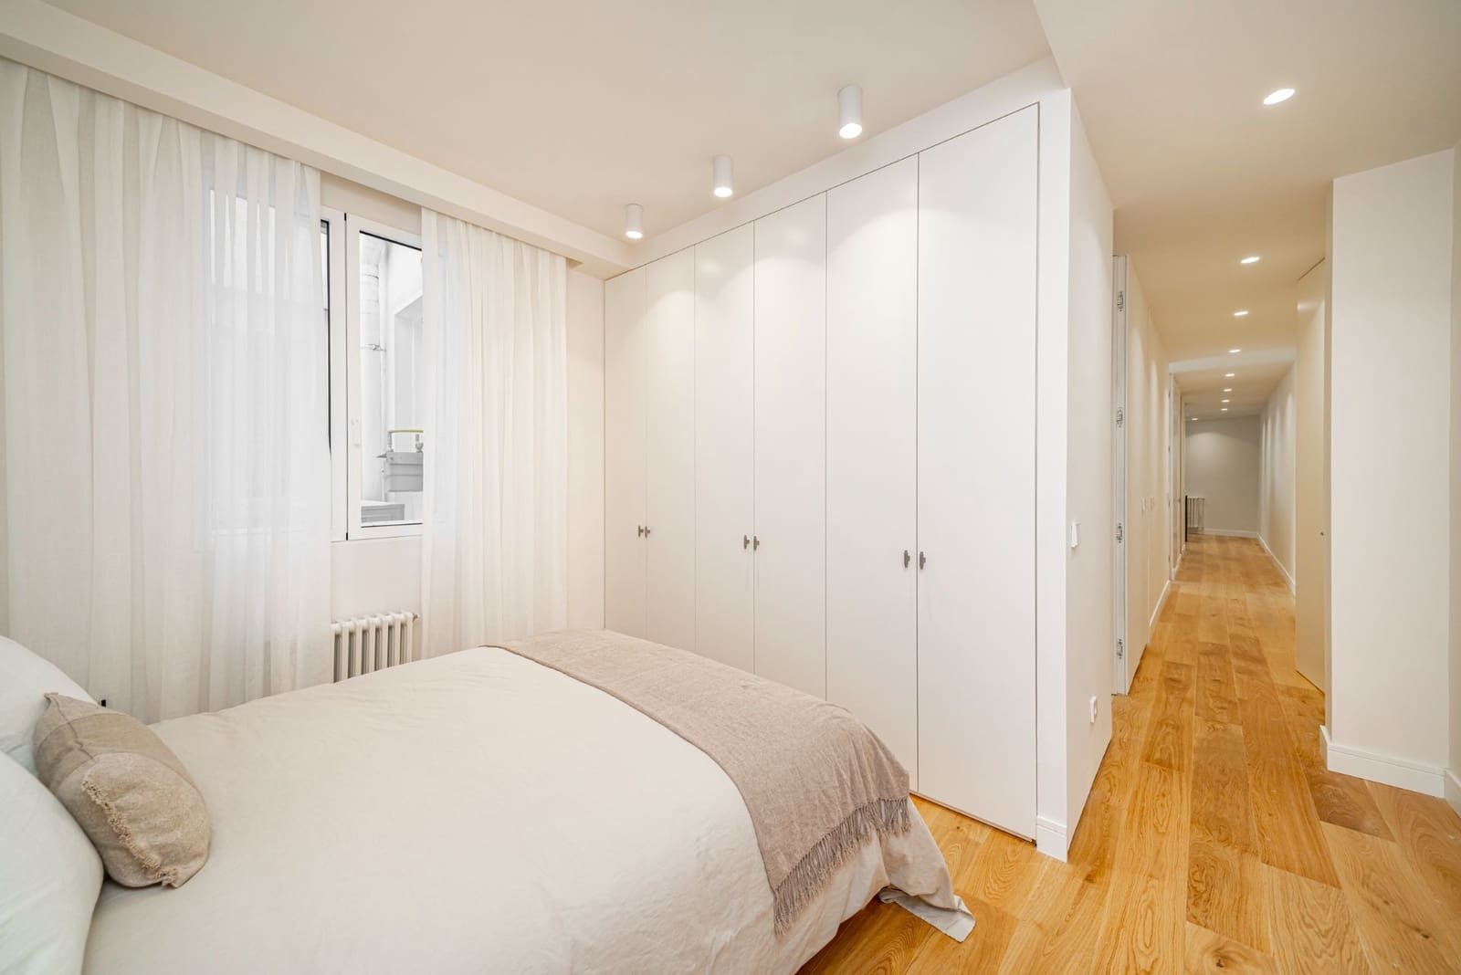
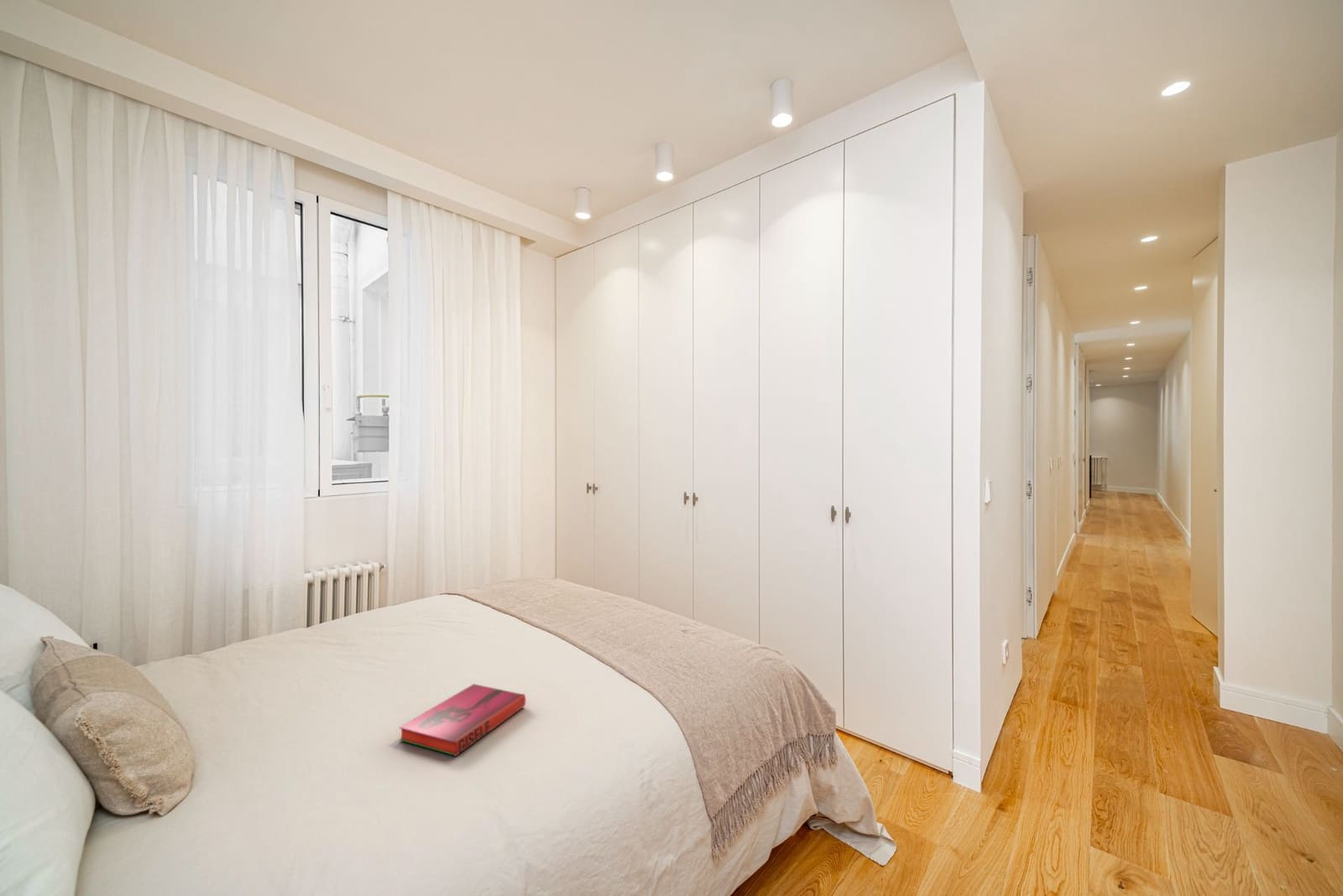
+ hardback book (466, 716)
